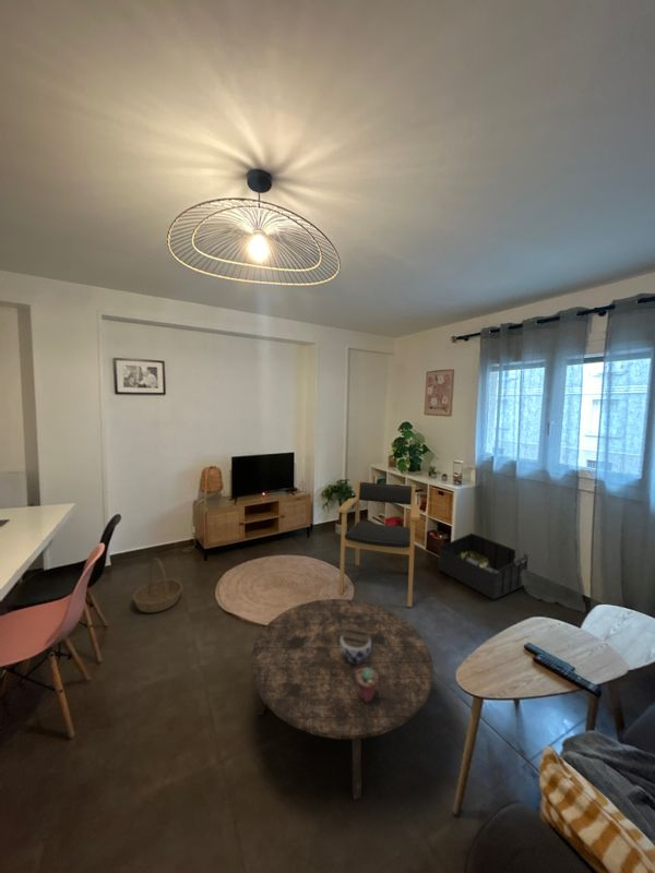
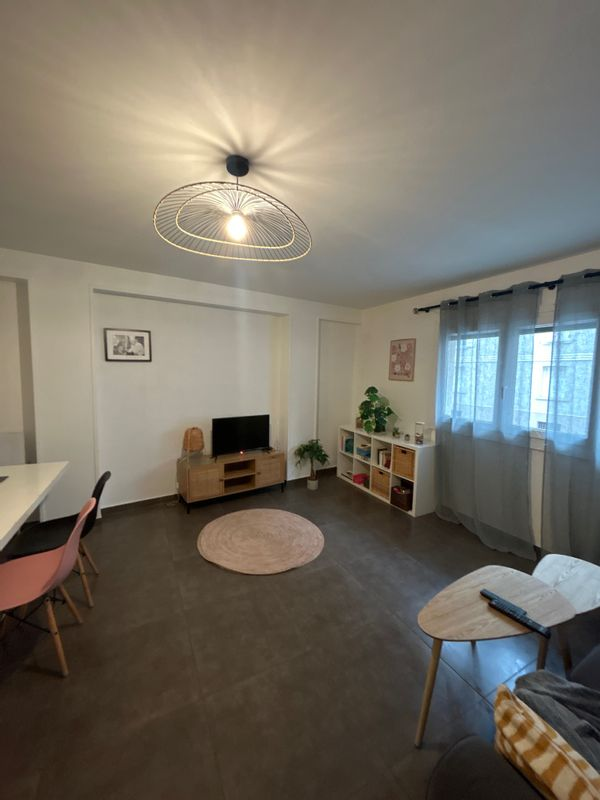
- coffee table (341, 677)
- basket (157, 581)
- armchair (380, 536)
- potted succulent (366, 681)
- jar (355, 645)
- storage bin (480, 563)
